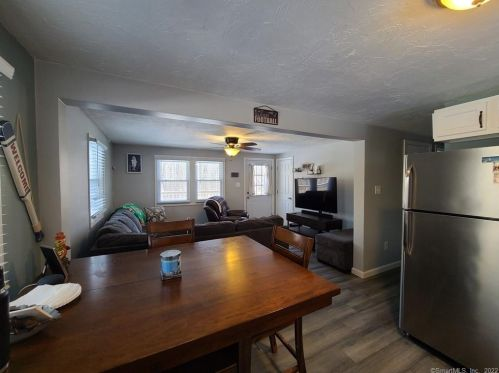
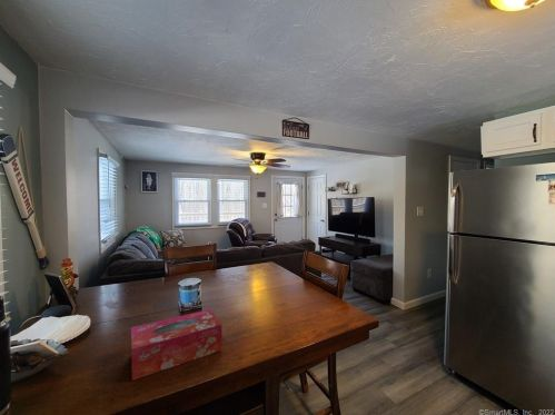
+ tissue box (177, 338)
